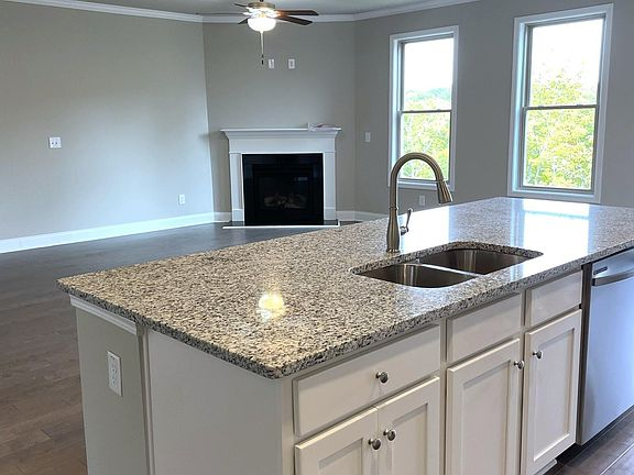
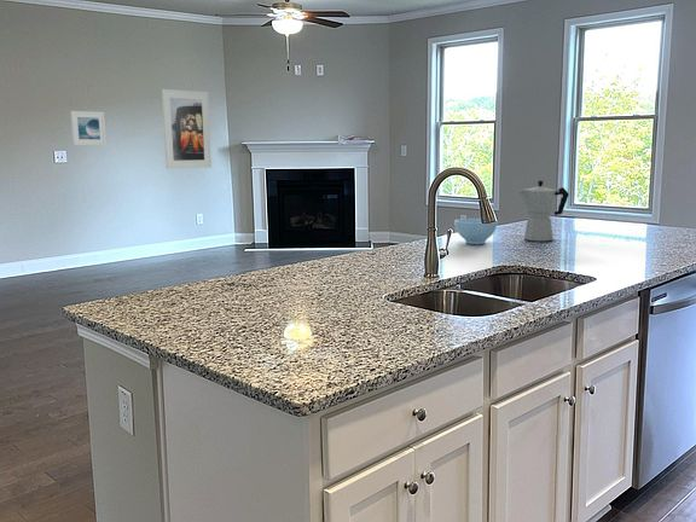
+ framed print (187, 129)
+ bowl (475, 231)
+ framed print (88, 128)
+ moka pot (543, 209)
